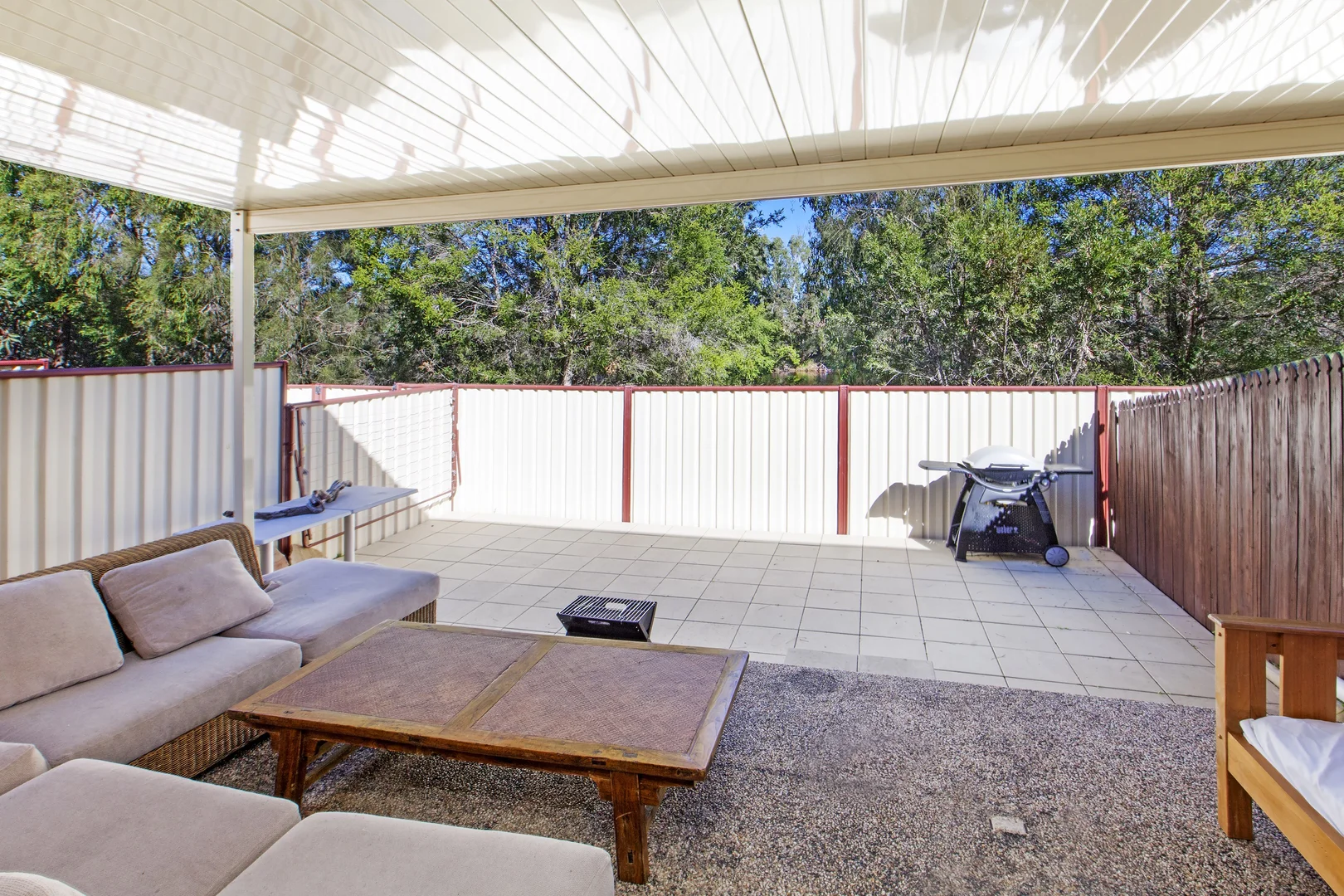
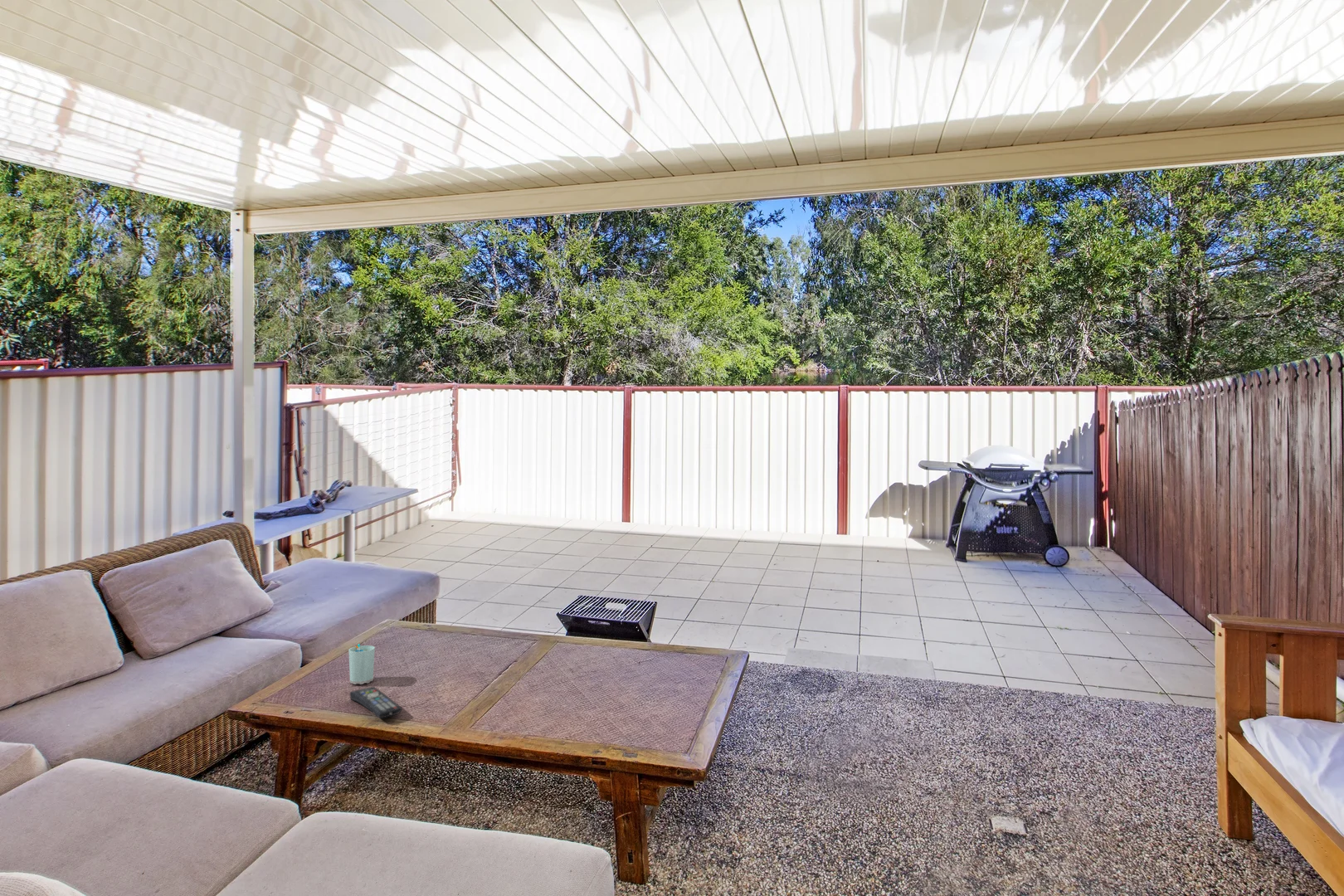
+ cup (361, 661)
+ remote control (374, 701)
